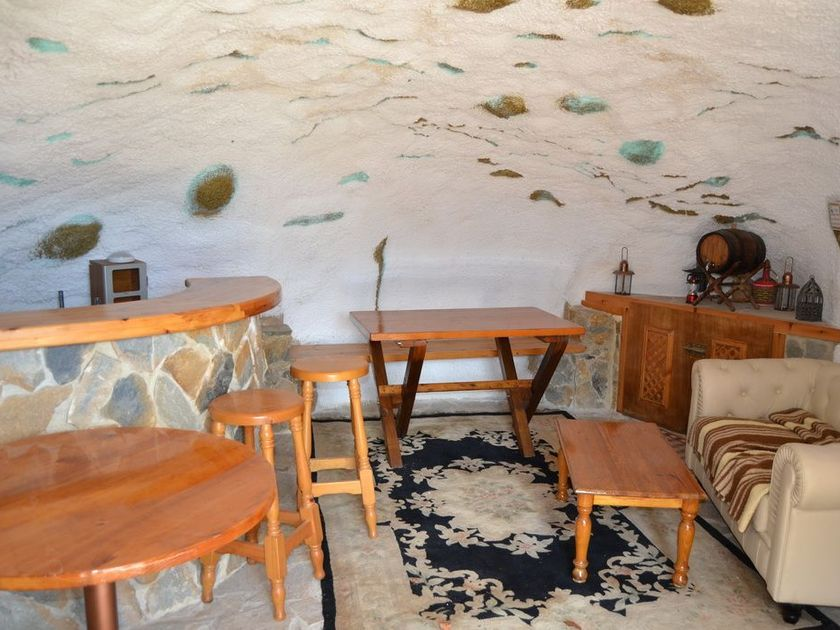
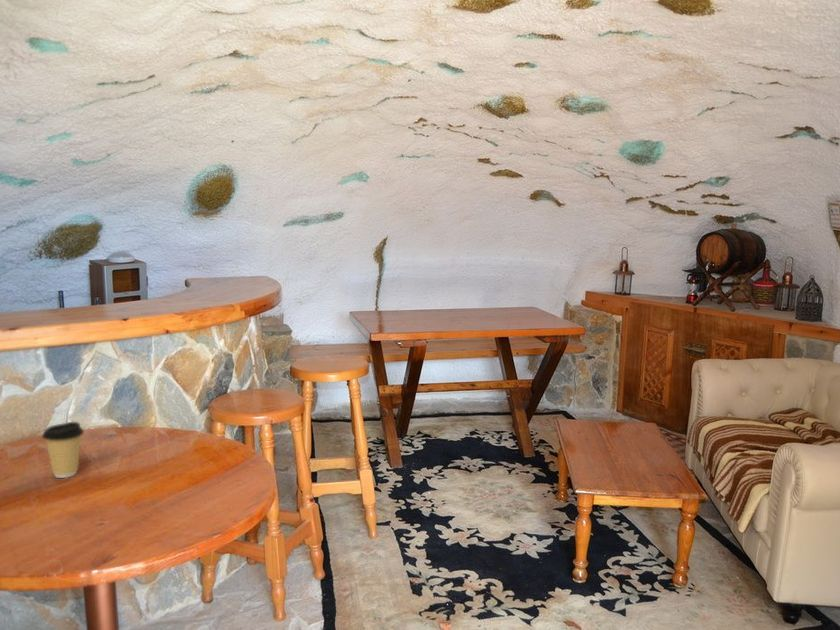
+ coffee cup (64, 450)
